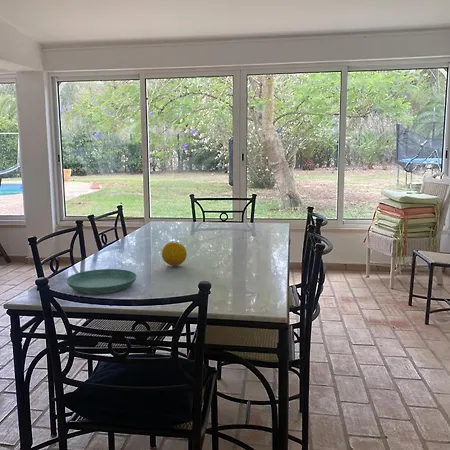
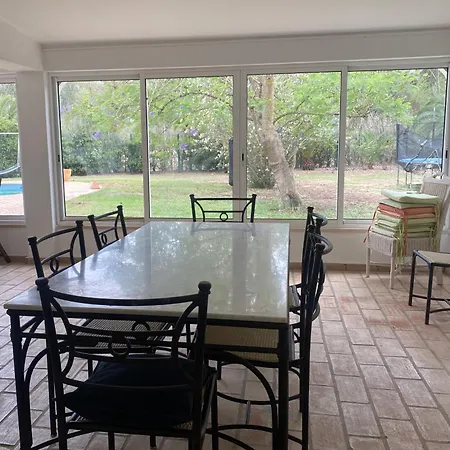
- fruit (174, 253)
- saucer (102, 281)
